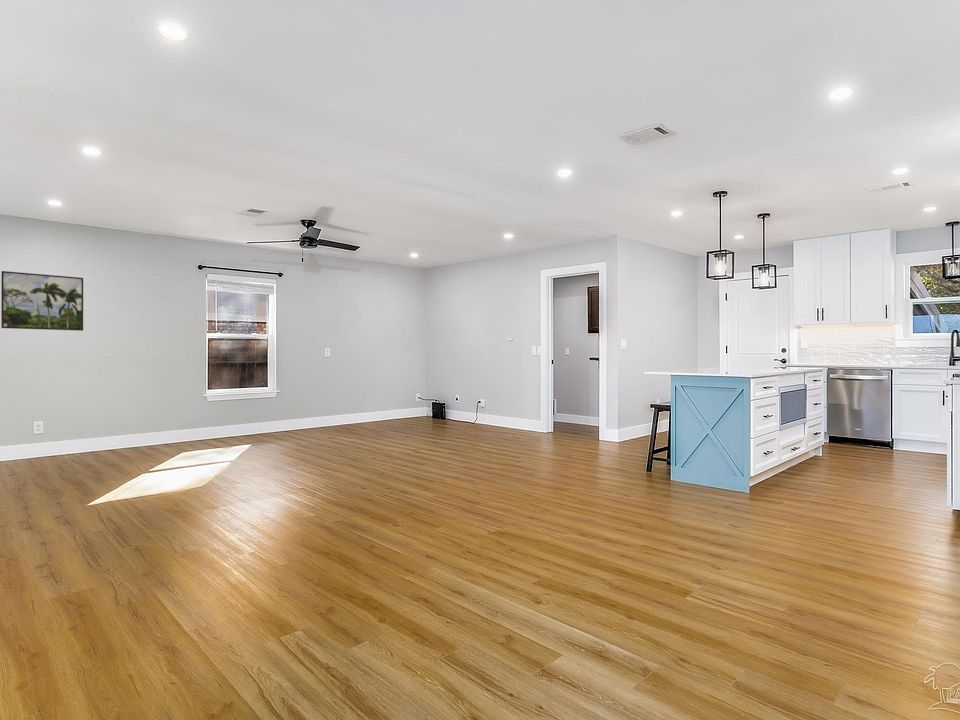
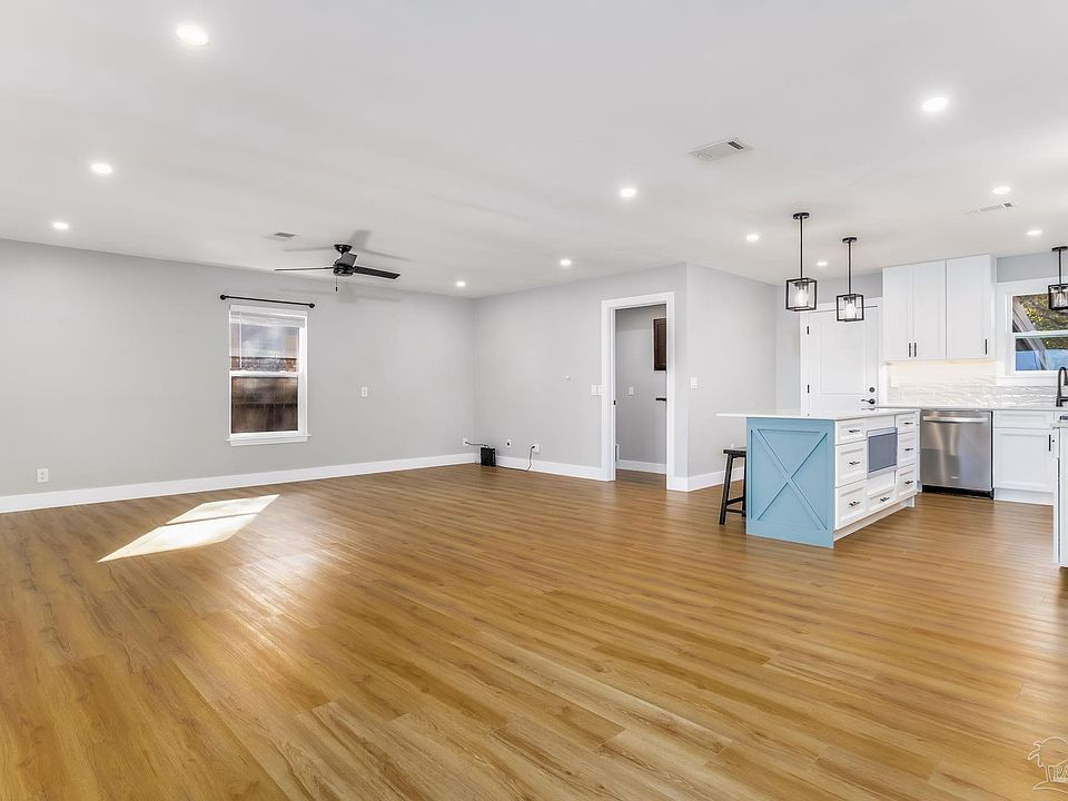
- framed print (43, 302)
